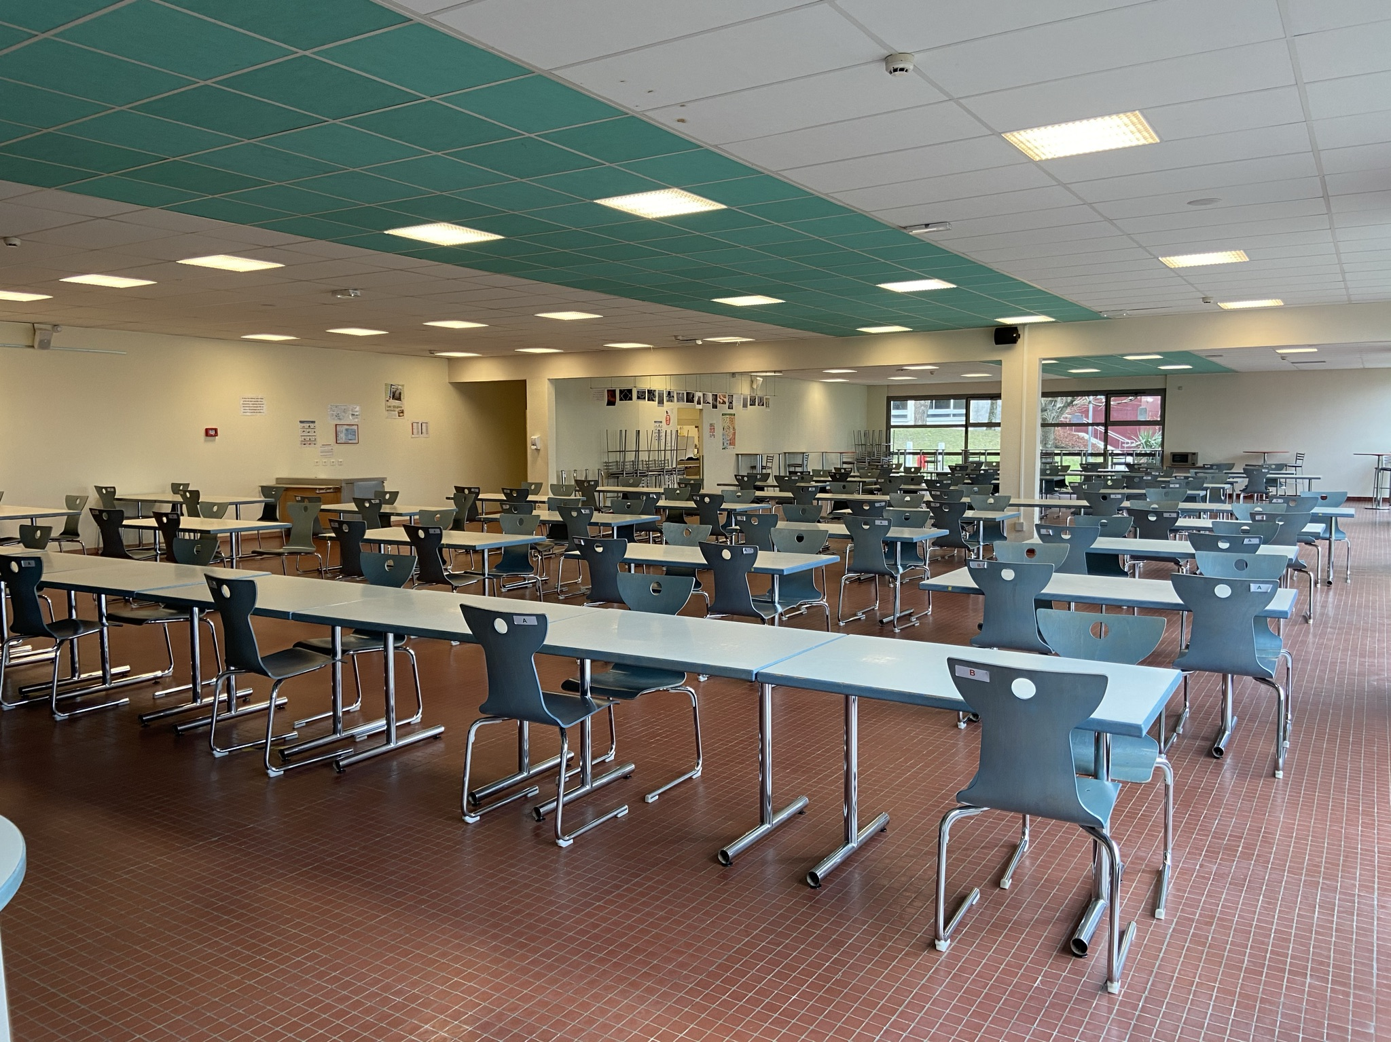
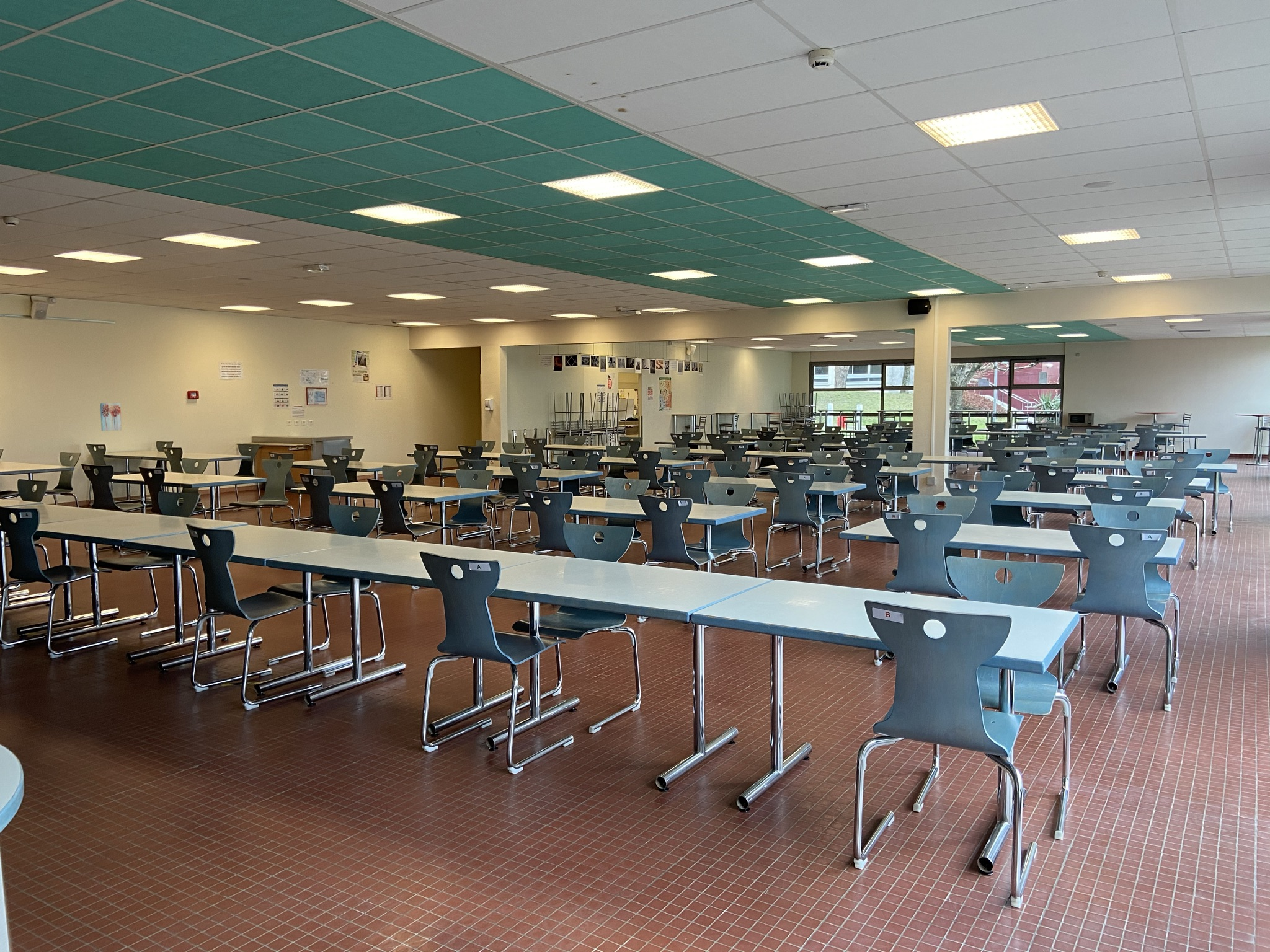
+ wall art (110, 416)
